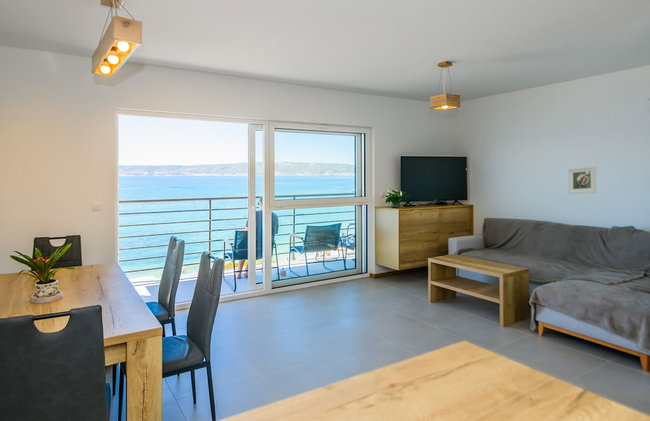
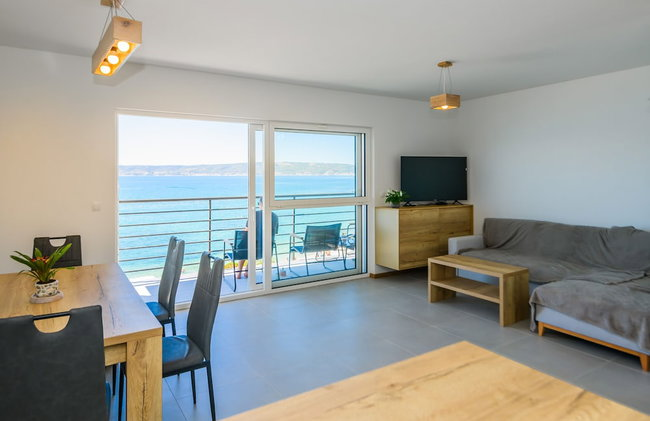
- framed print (582, 180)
